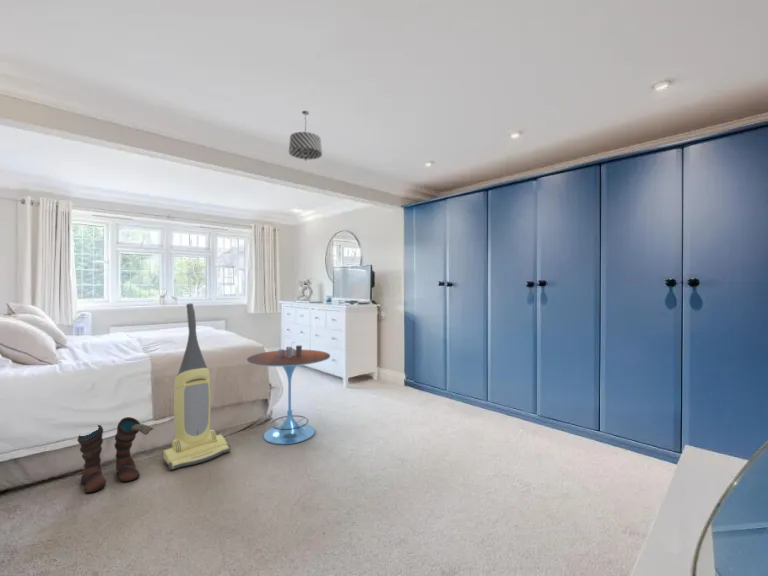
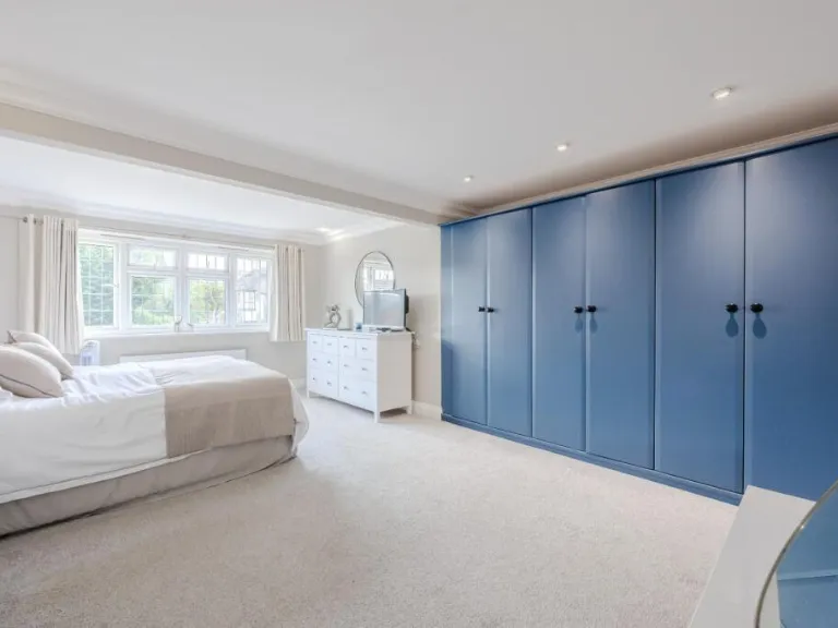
- side table (289, 388)
- boots (117, 449)
- vacuum cleaner (195, 379)
- pendant light (305, 136)
